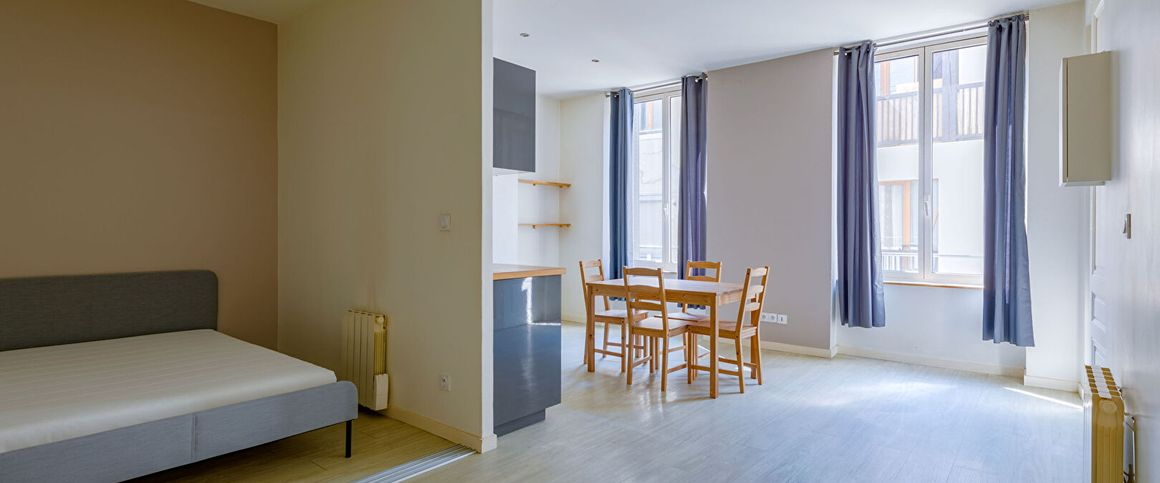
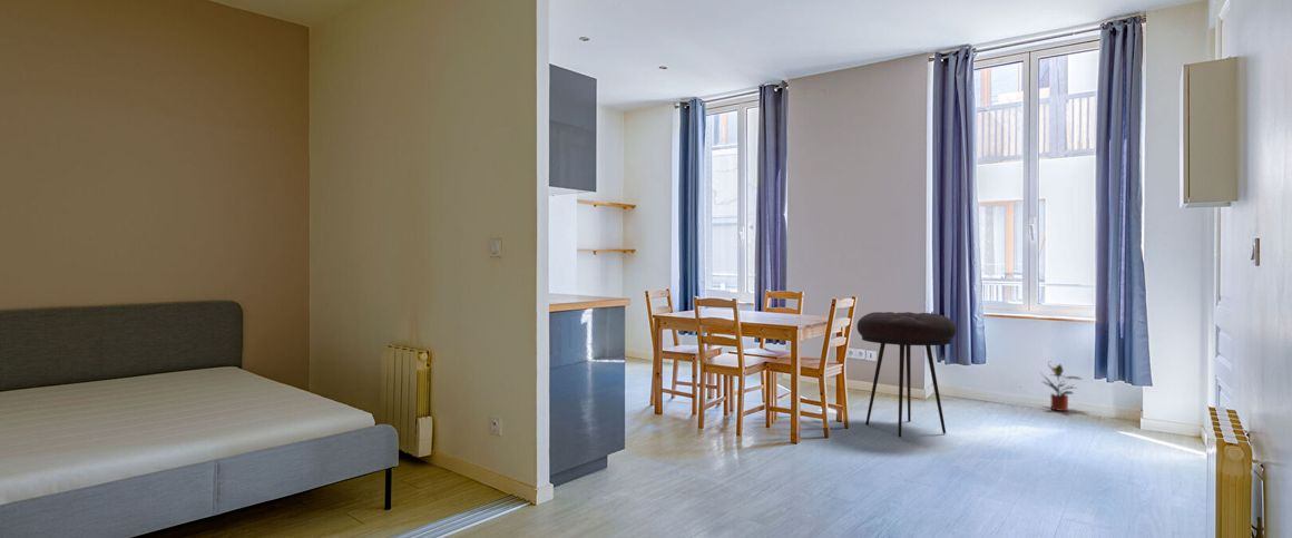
+ potted plant (1059, 385)
+ stool (907, 371)
